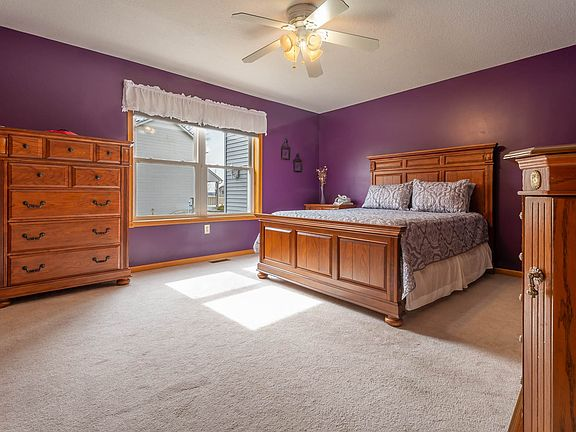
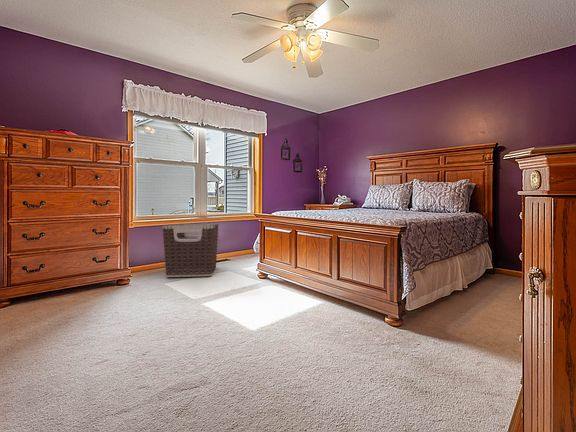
+ clothes hamper (192, 248)
